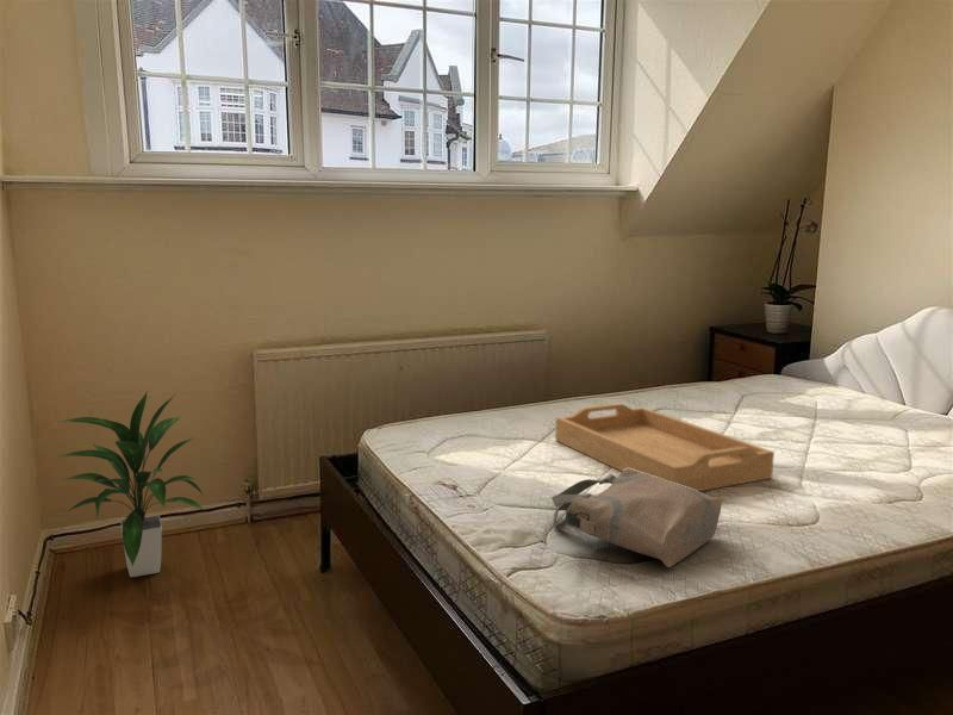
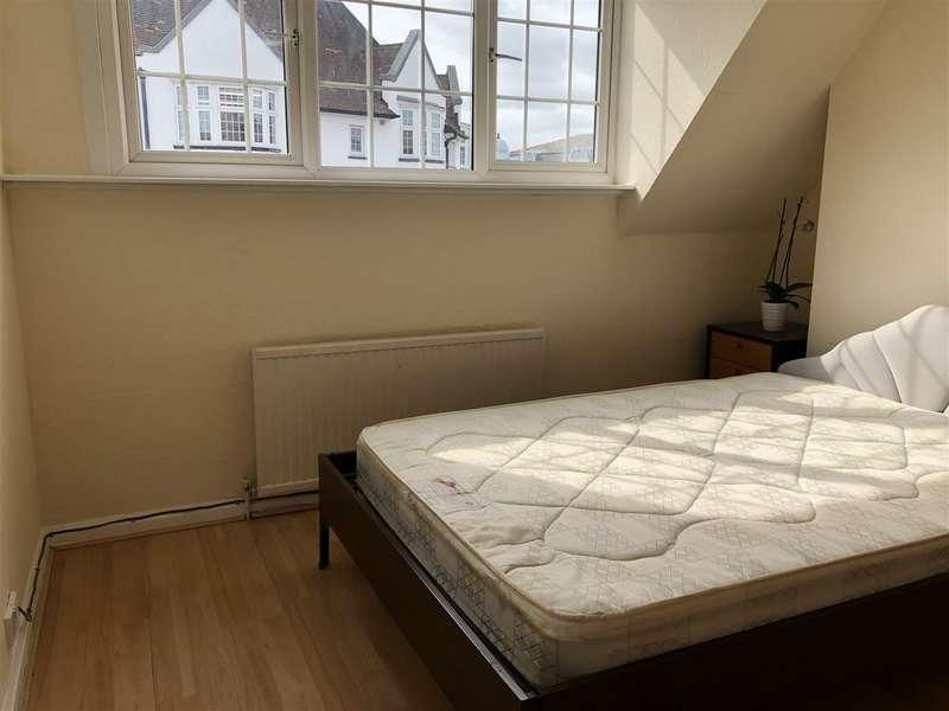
- tote bag (619, 510)
- indoor plant (135, 485)
- serving tray (656, 441)
